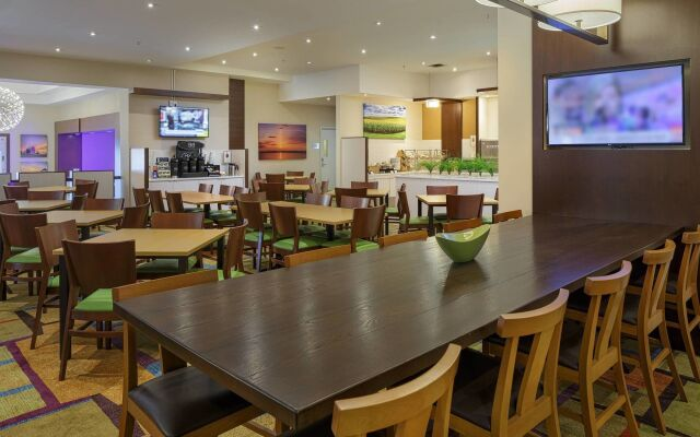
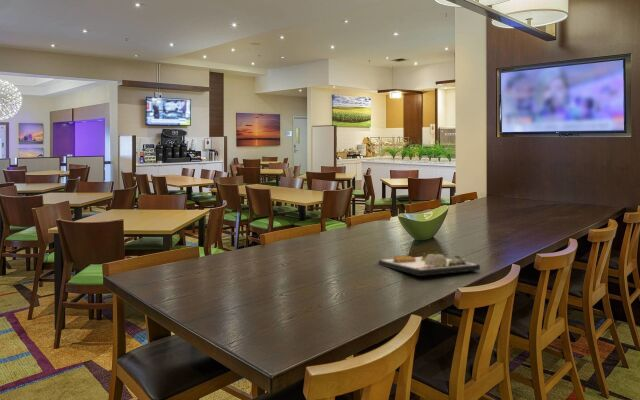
+ dinner plate (427, 259)
